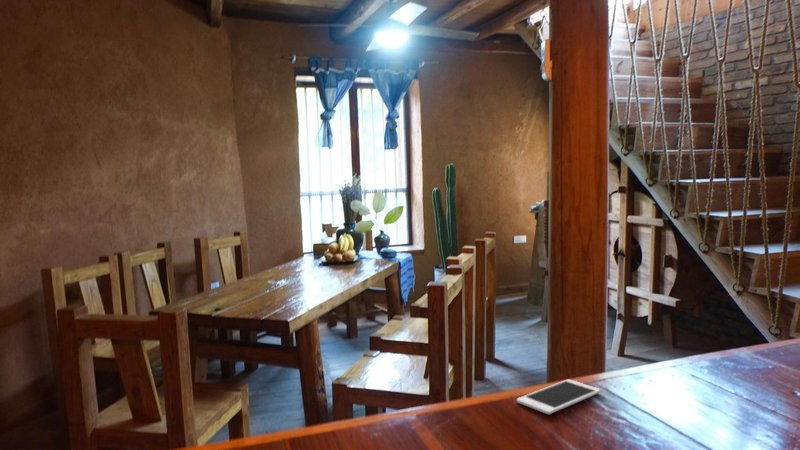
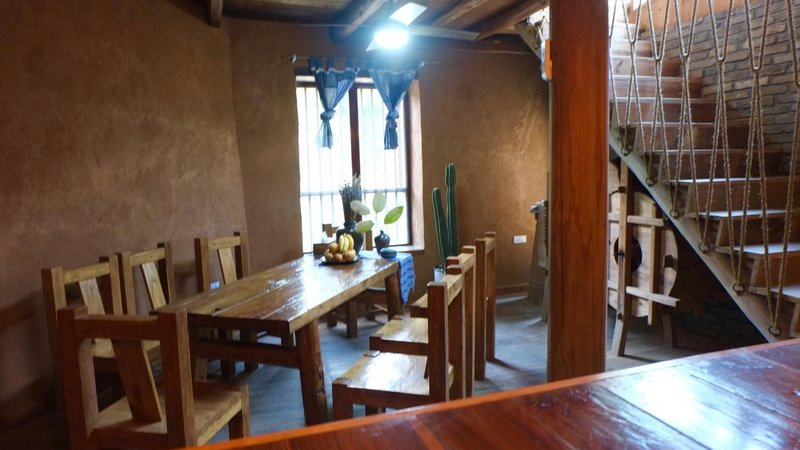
- cell phone (559, 395)
